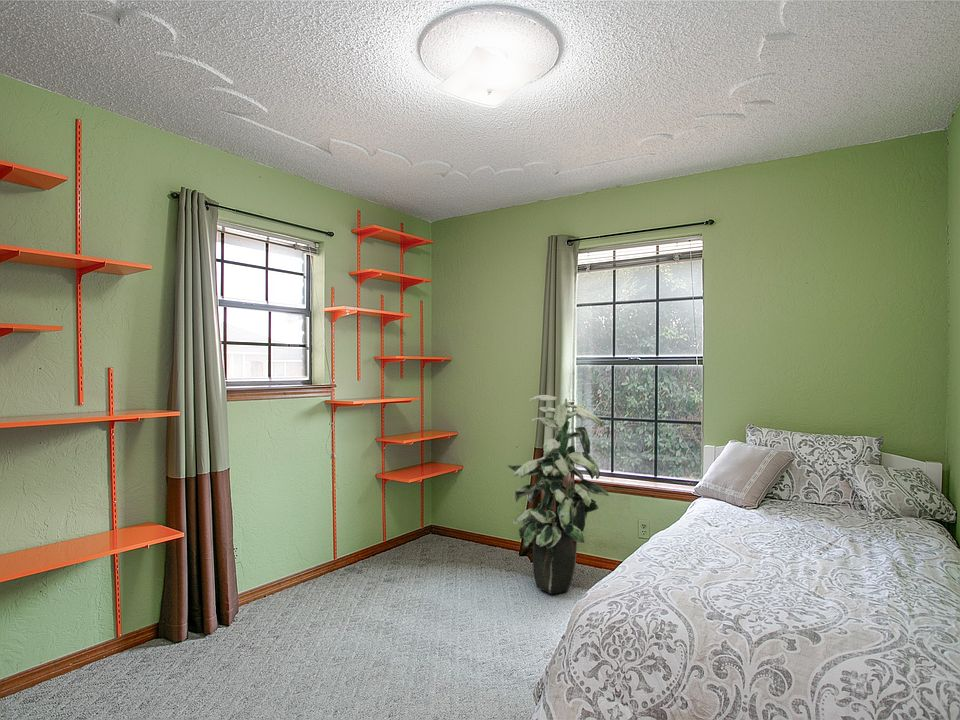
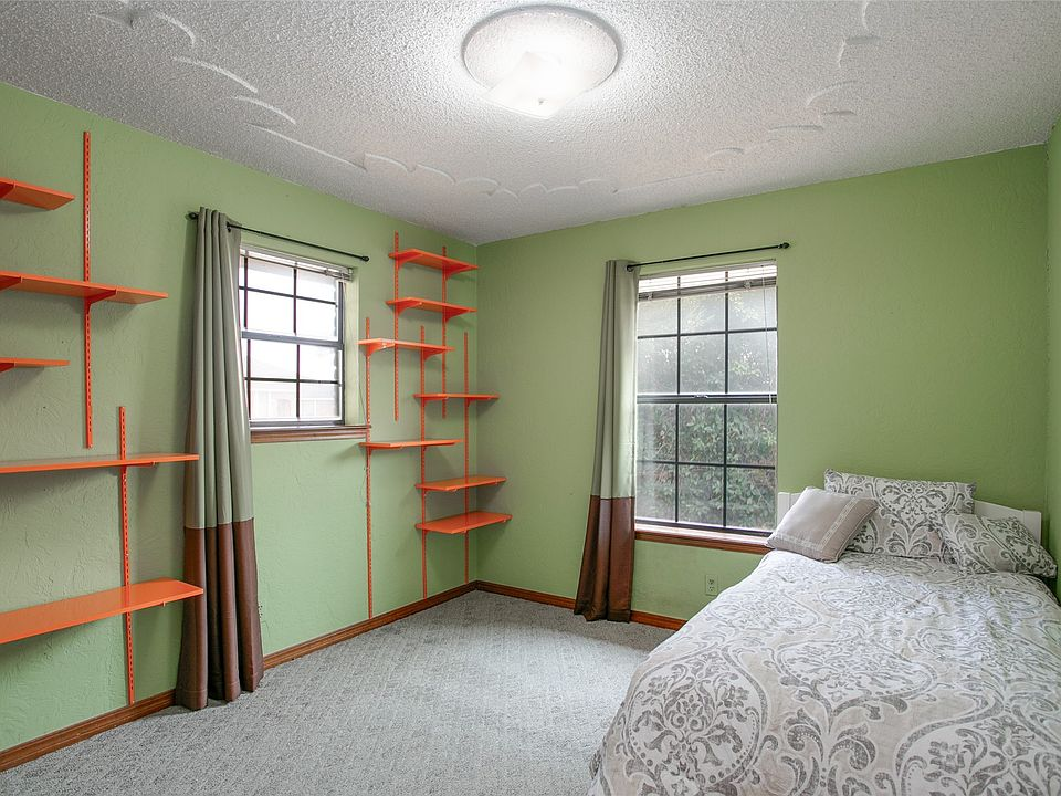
- indoor plant (554, 490)
